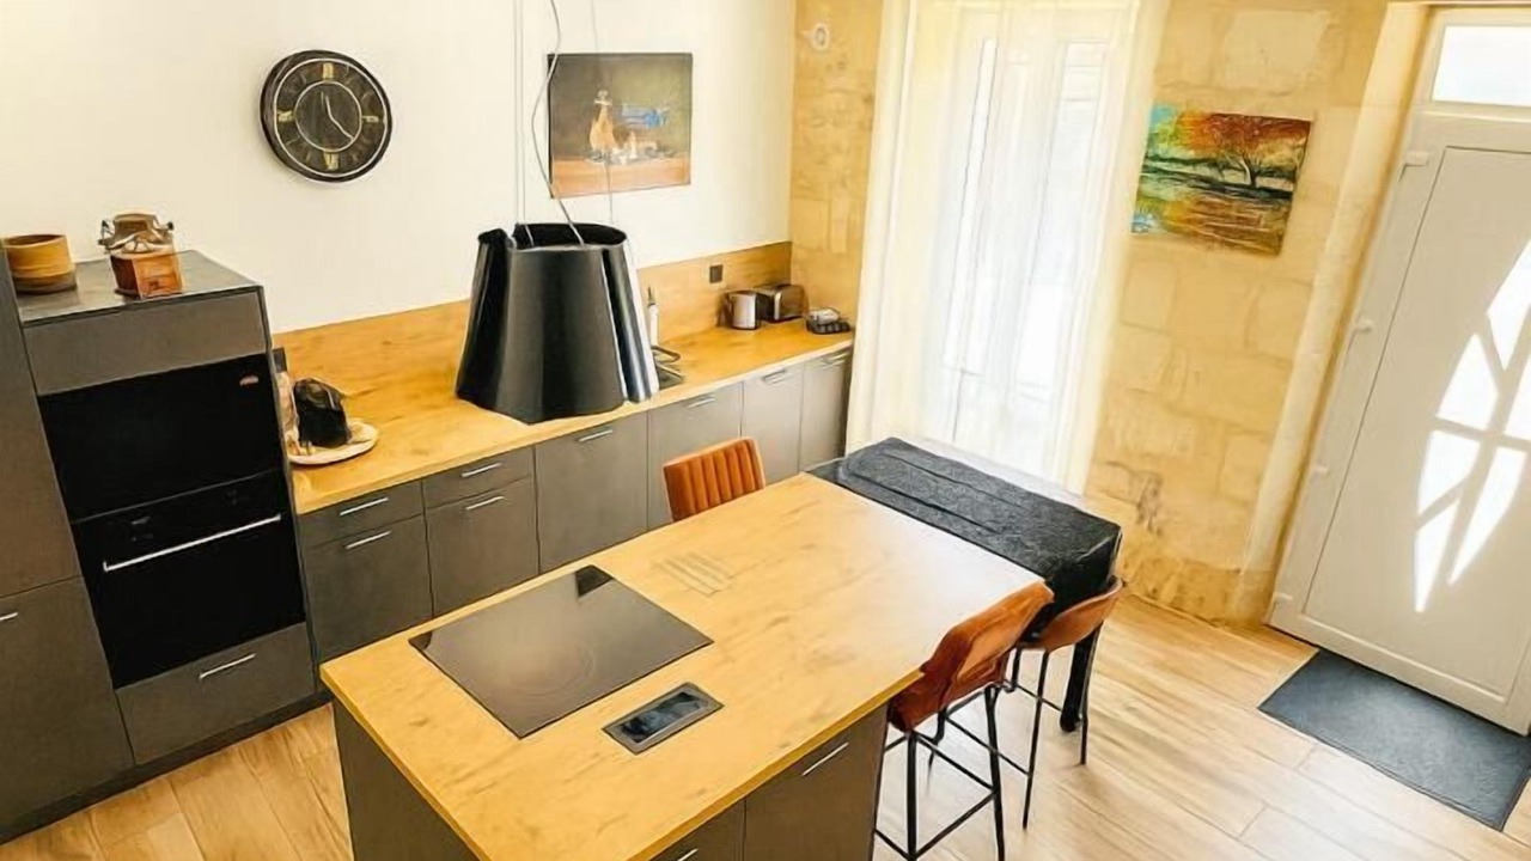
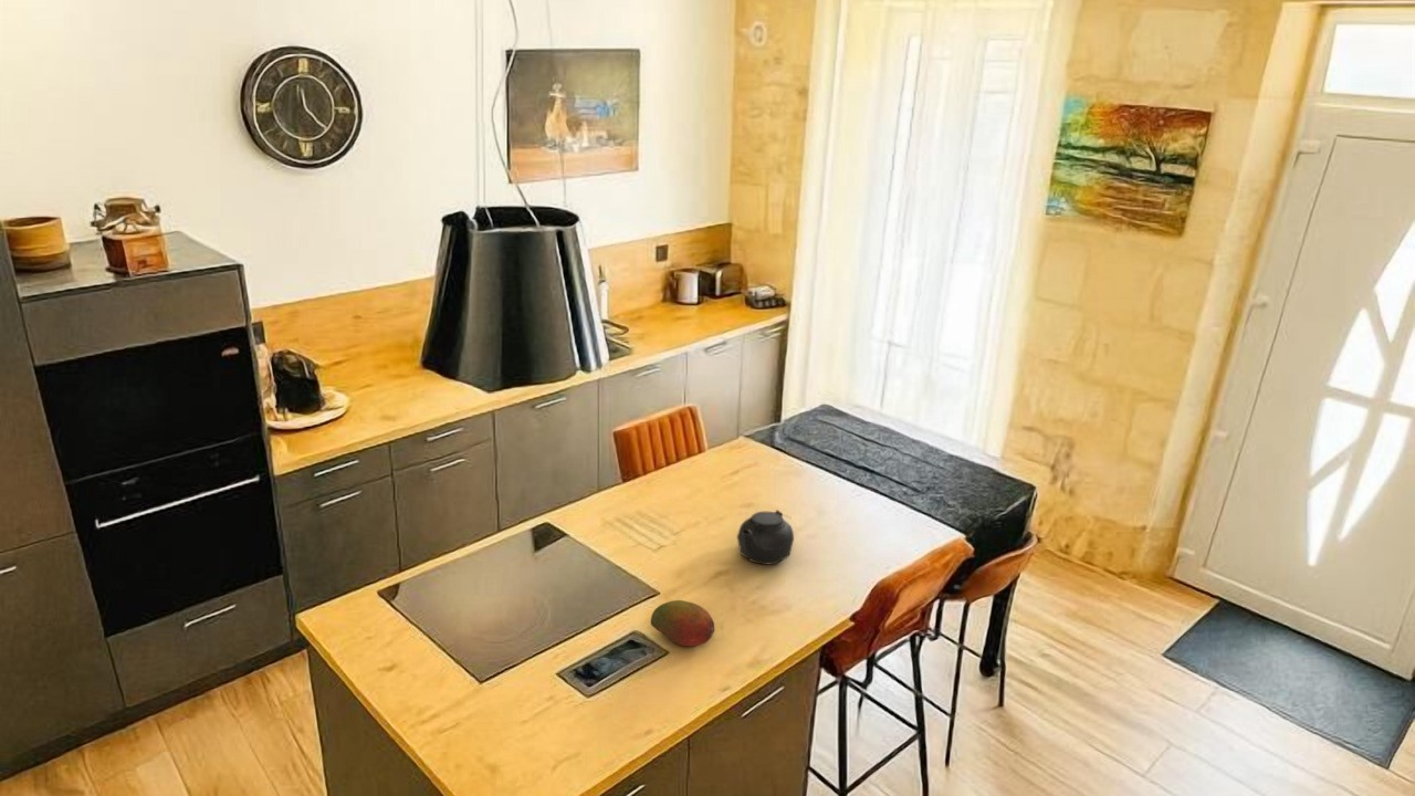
+ teapot (762, 540)
+ fruit (683, 622)
